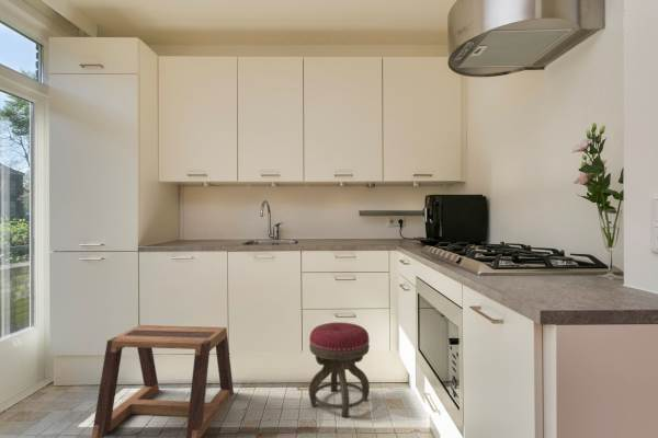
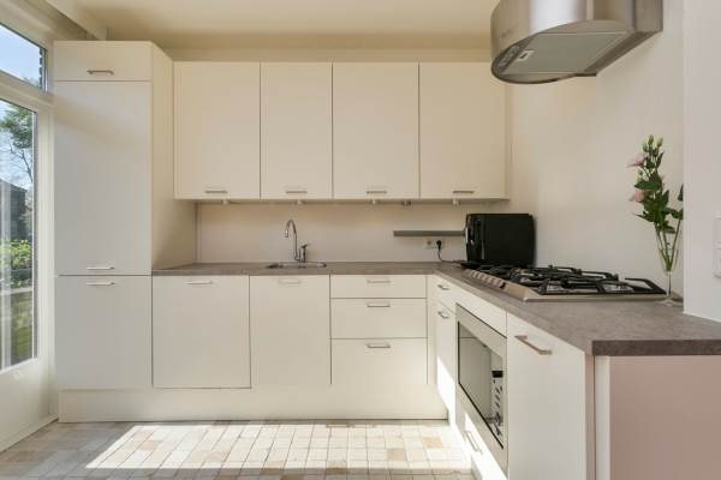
- stool (156, 373)
- stool (339, 365)
